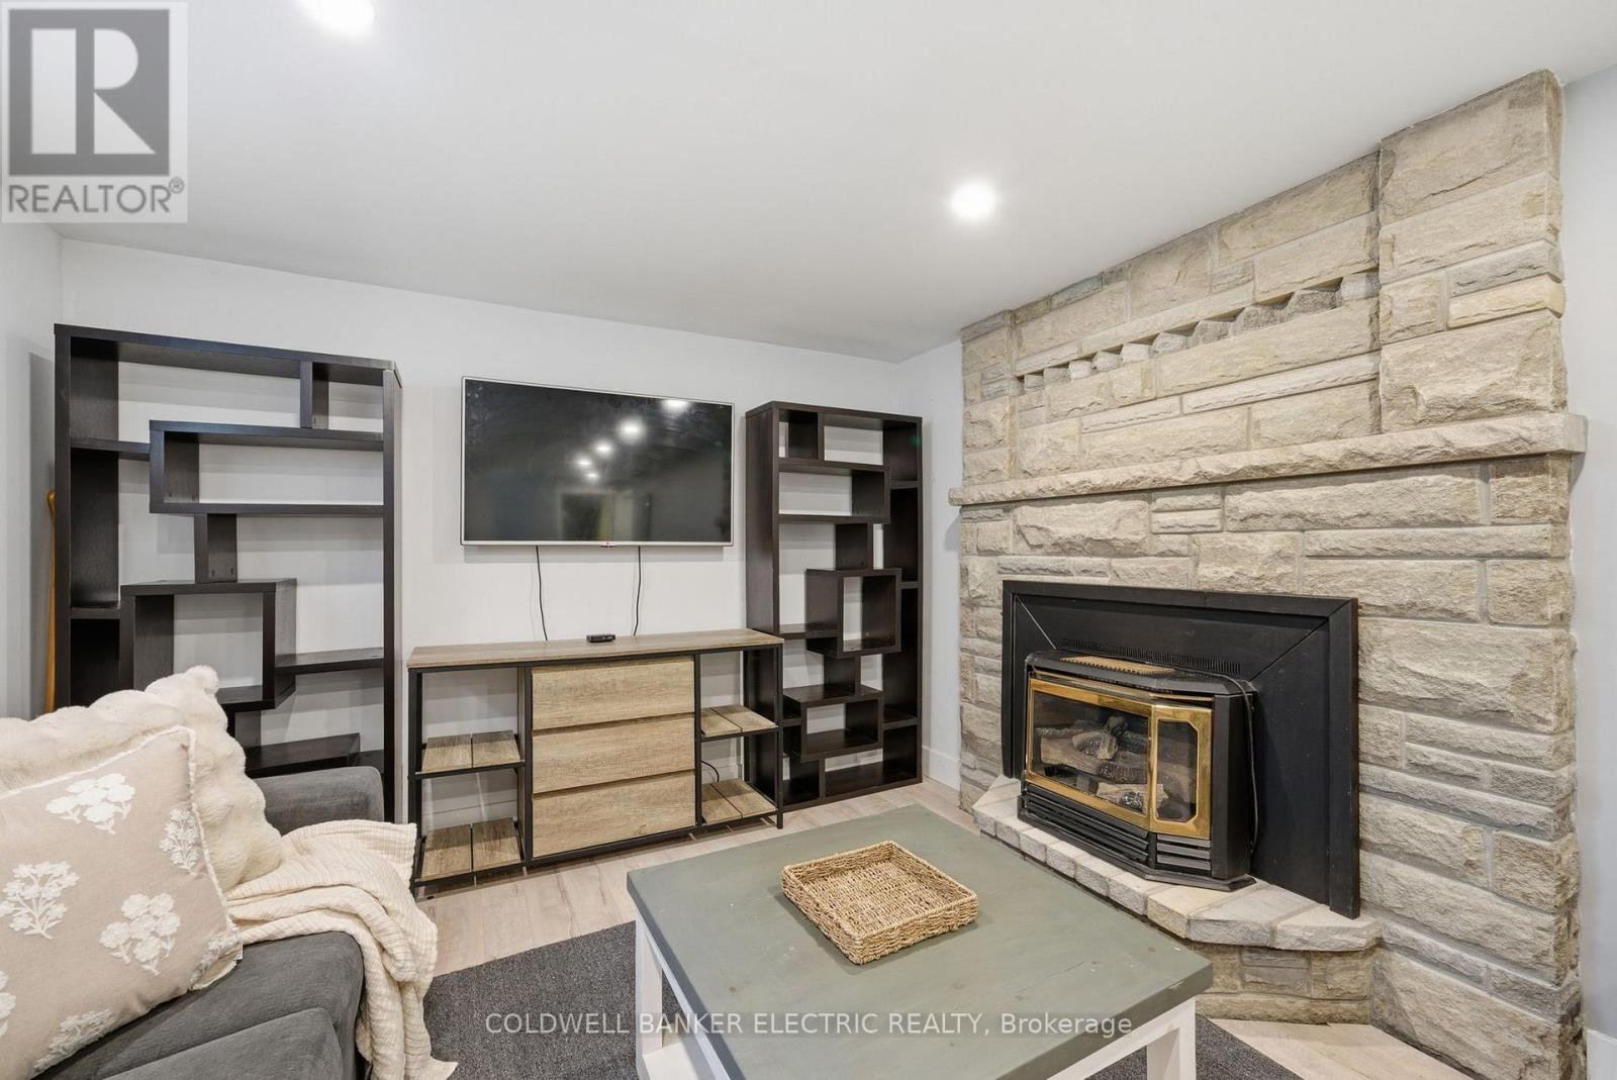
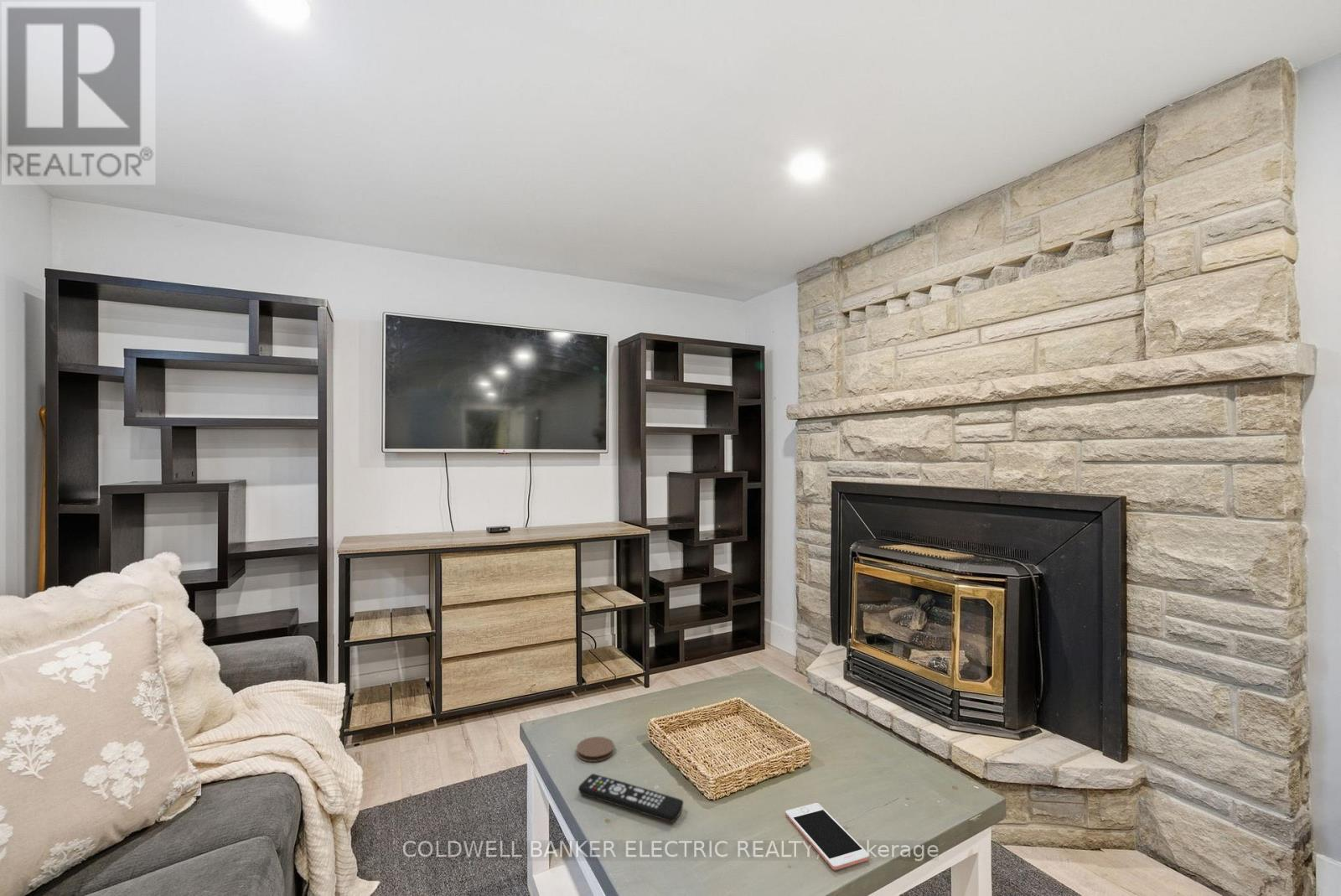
+ coaster (595, 748)
+ cell phone (825, 833)
+ remote control (629, 797)
